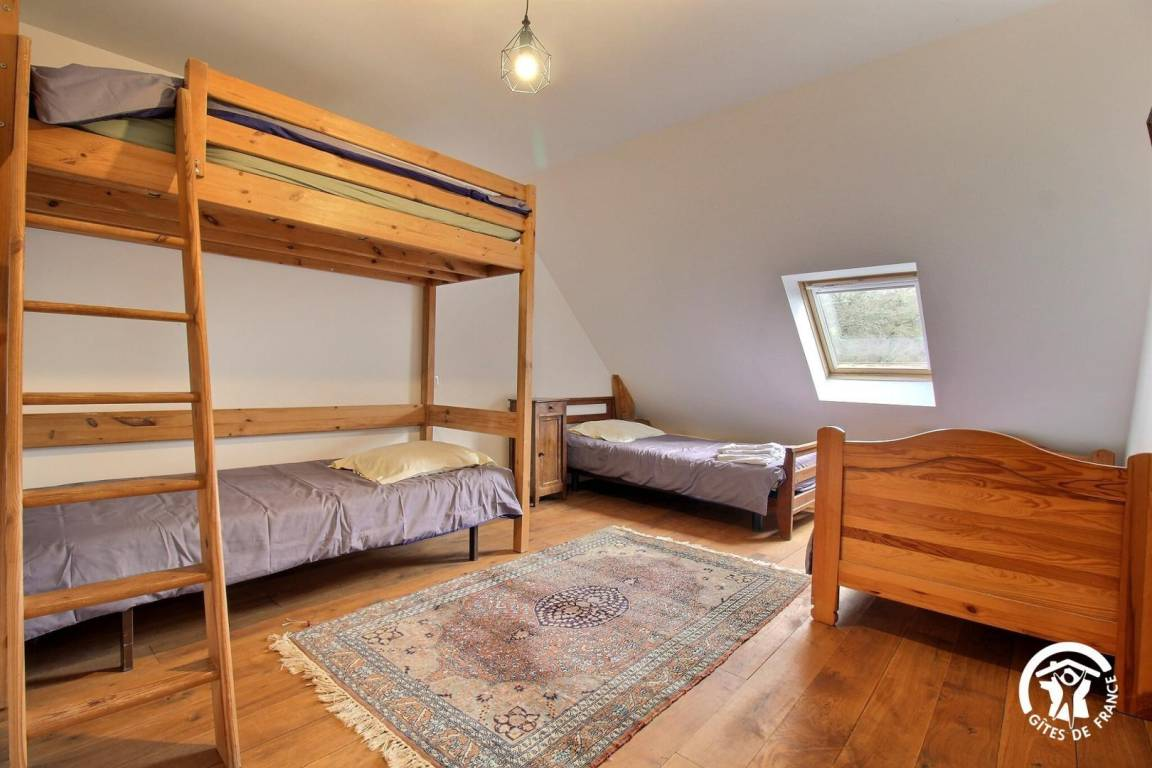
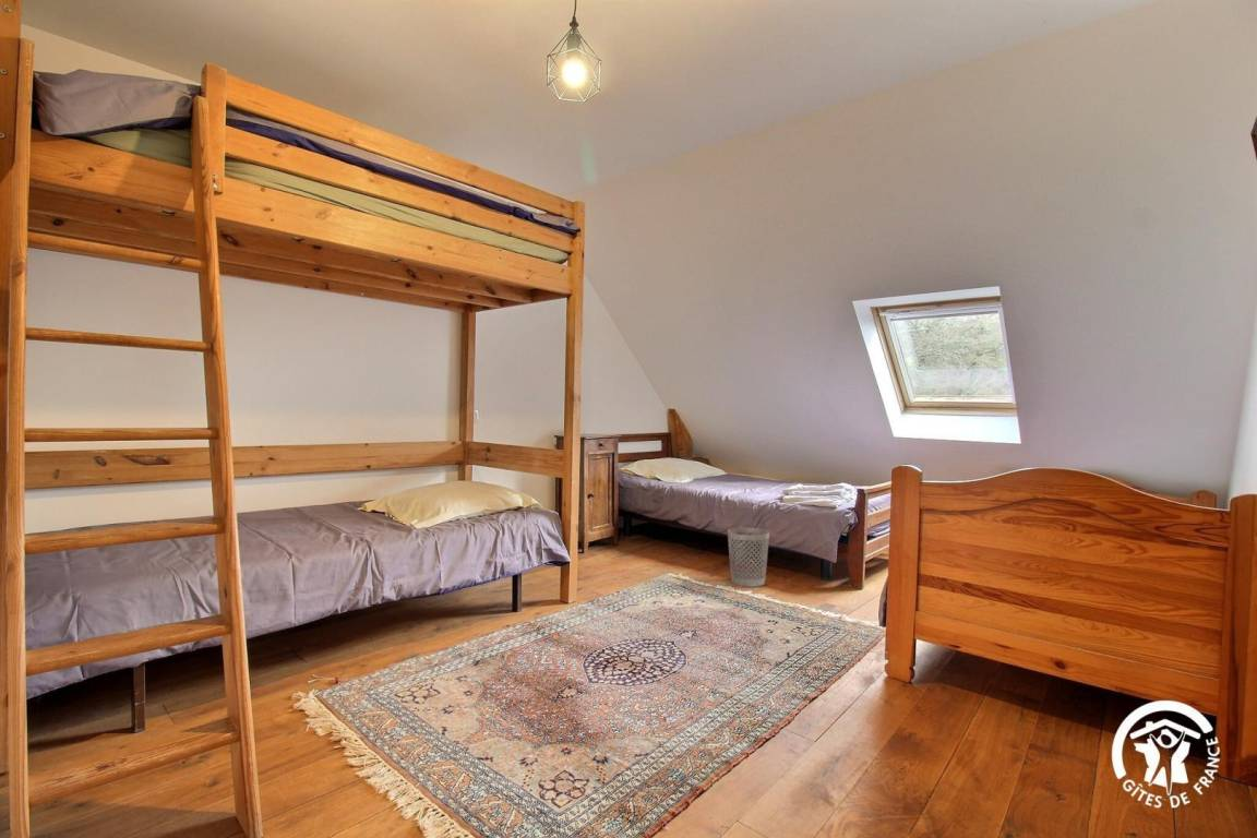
+ wastebasket (747, 556)
